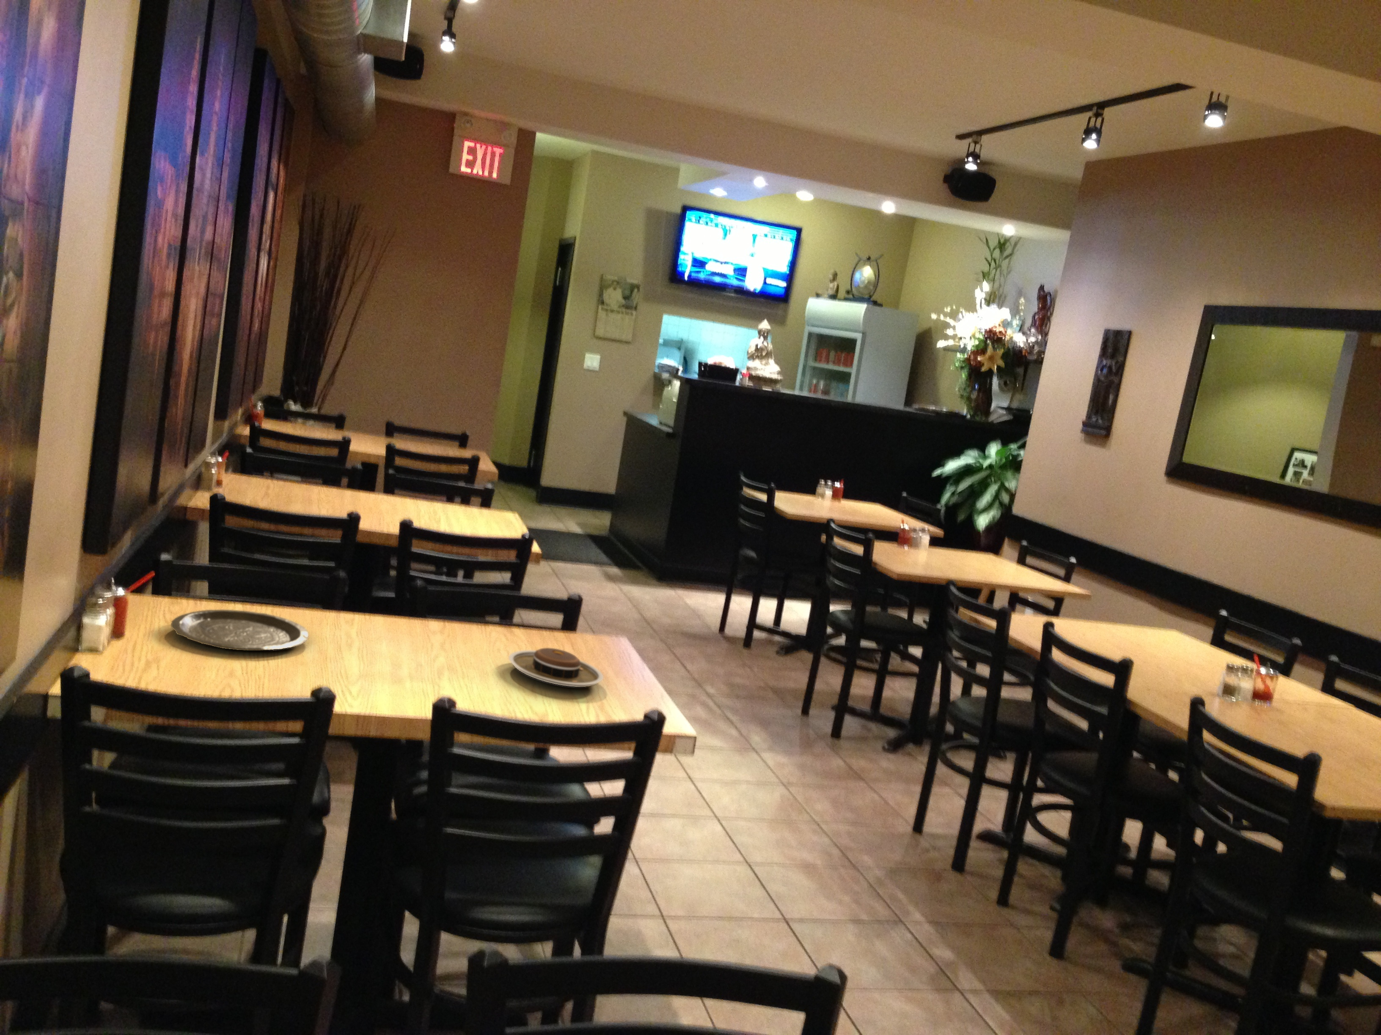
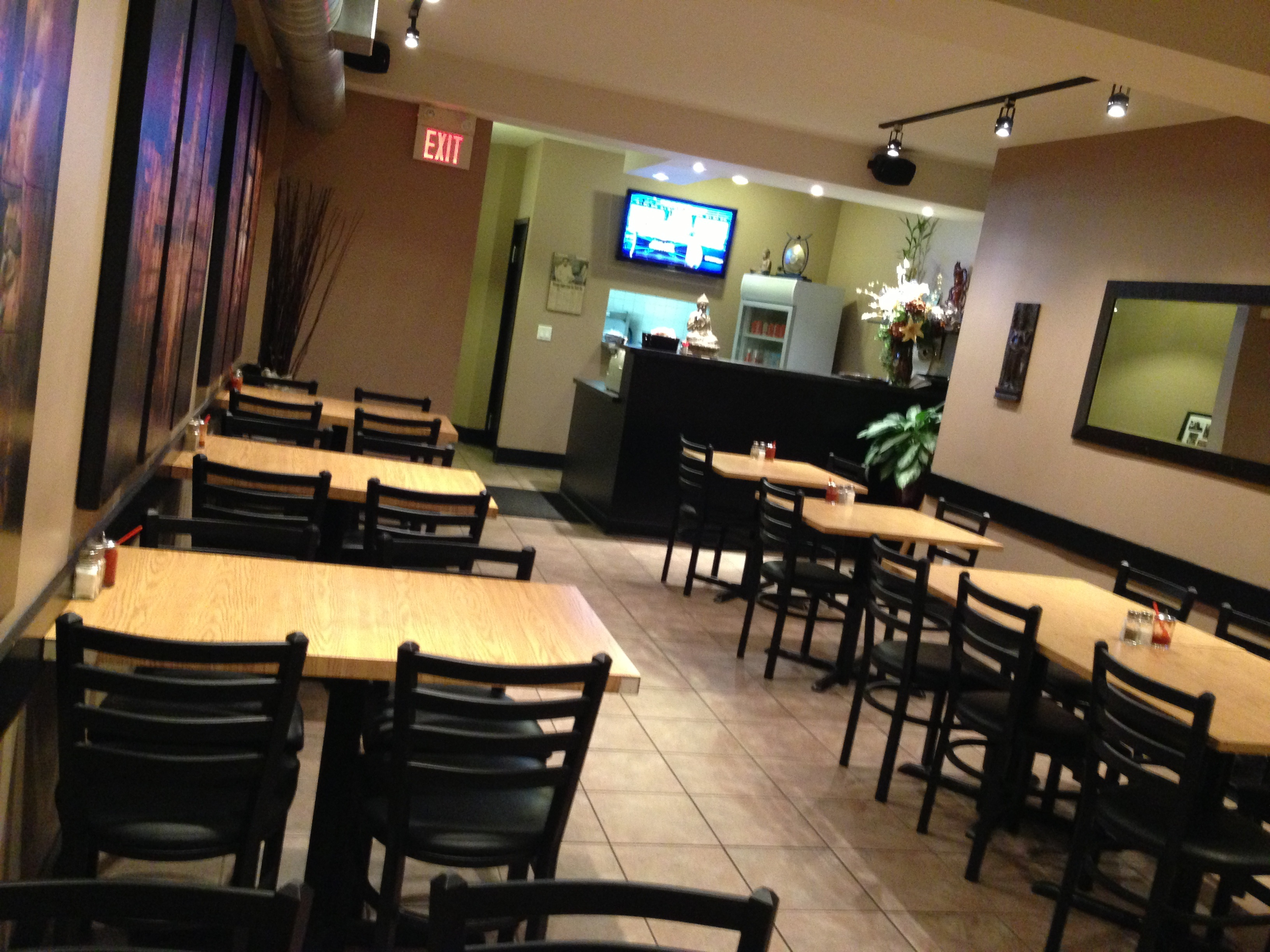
- plate (241, 632)
- plate (556, 664)
